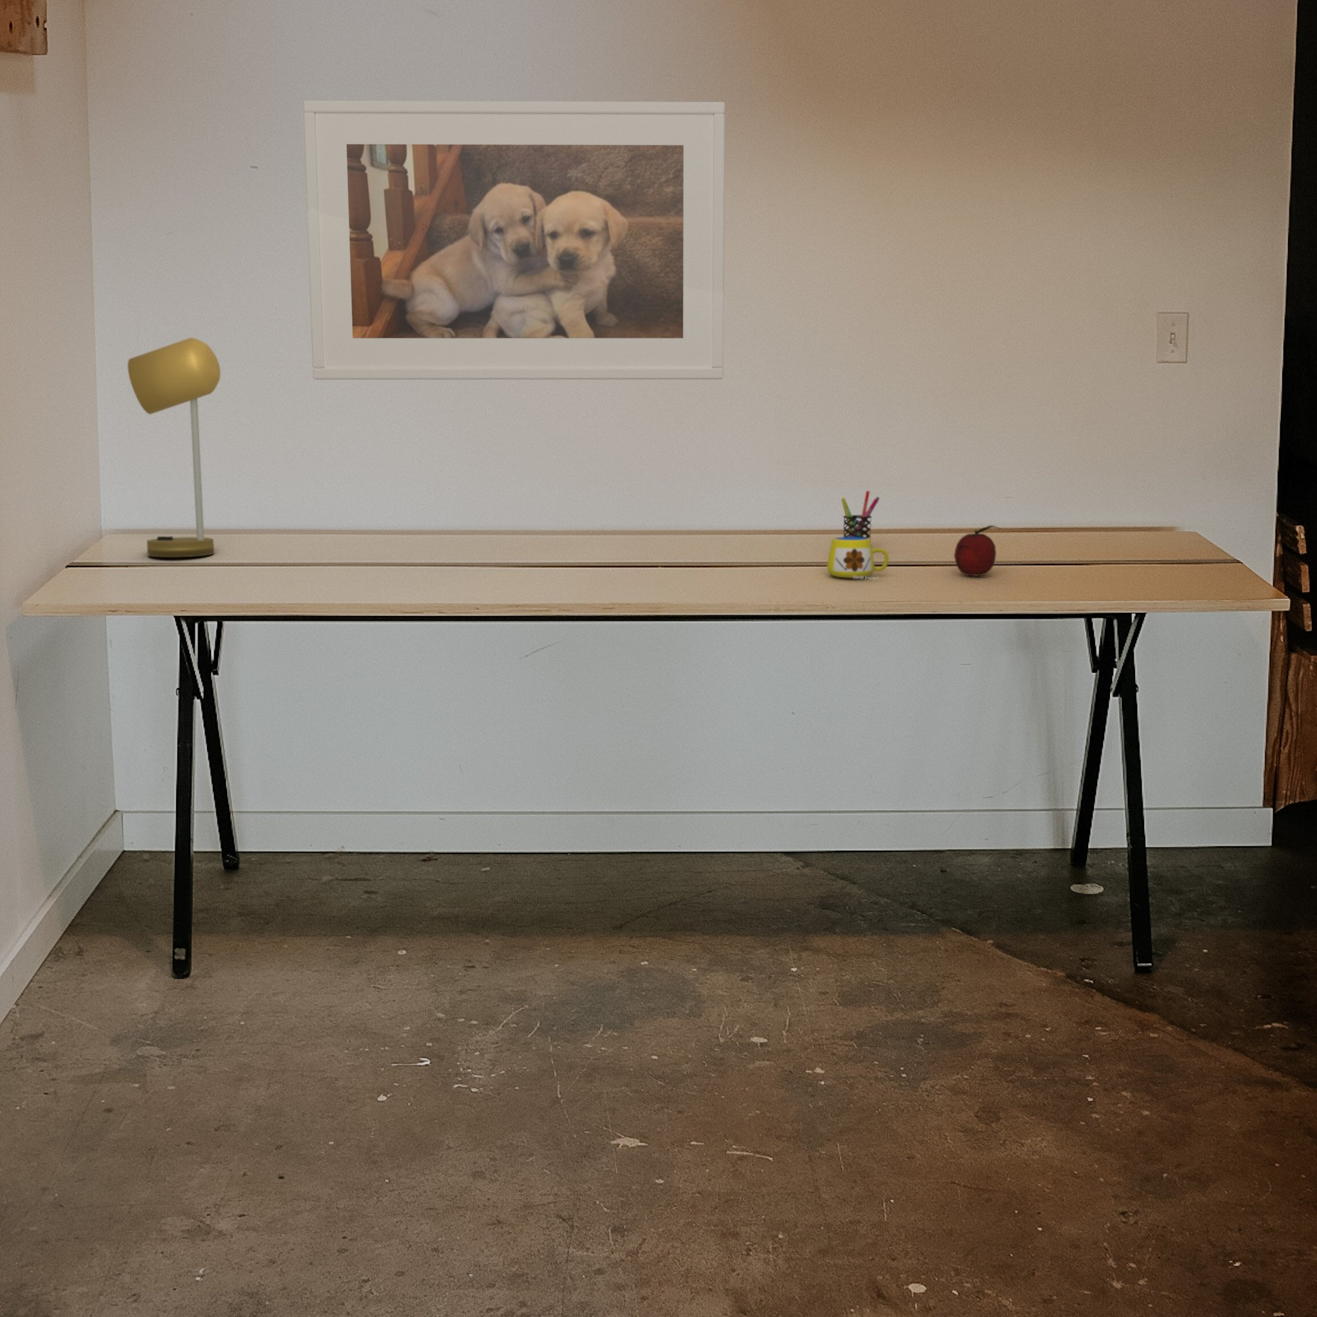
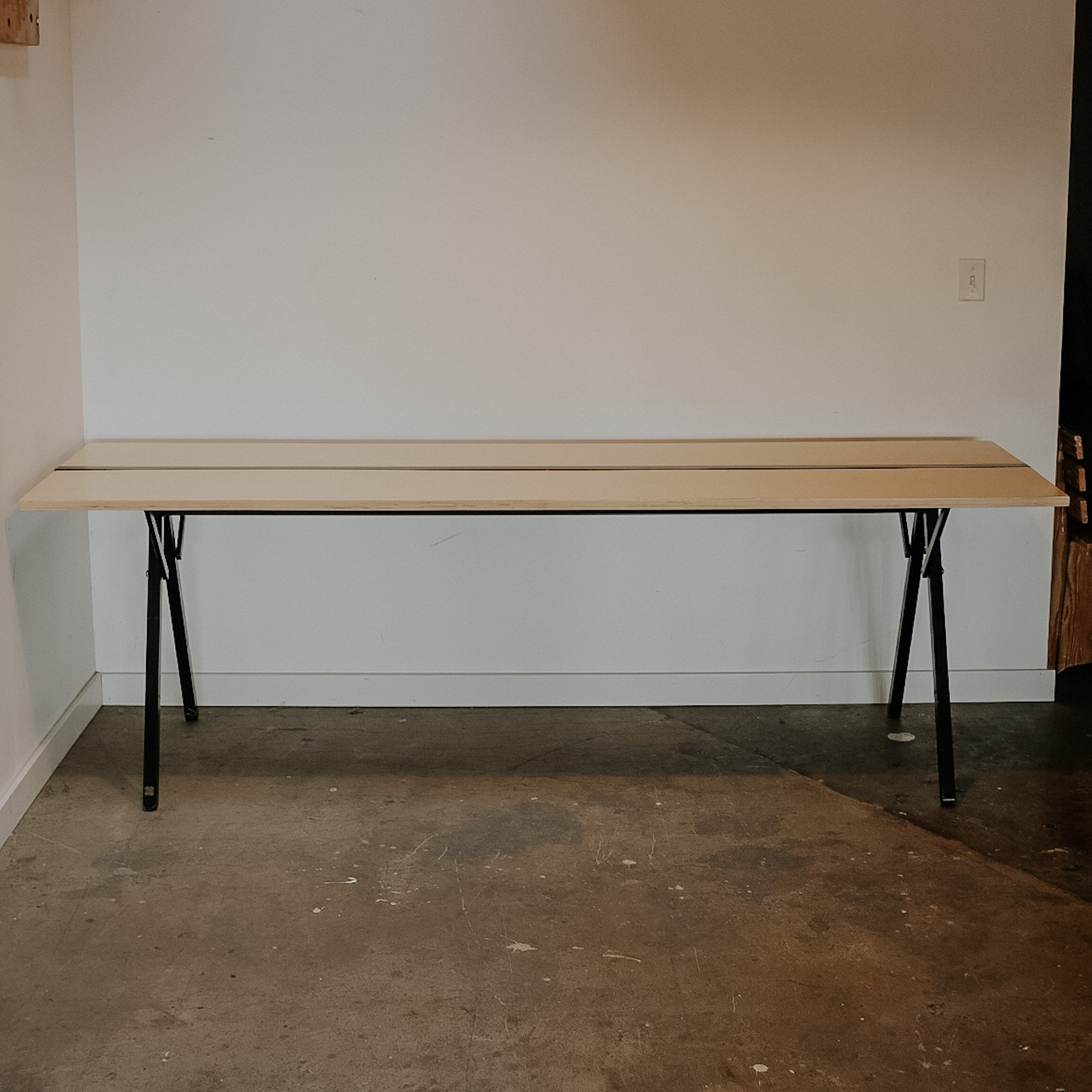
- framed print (517, 242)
- mug (857, 557)
- fruit (977, 550)
- desk lamp (192, 447)
- pen holder (856, 520)
